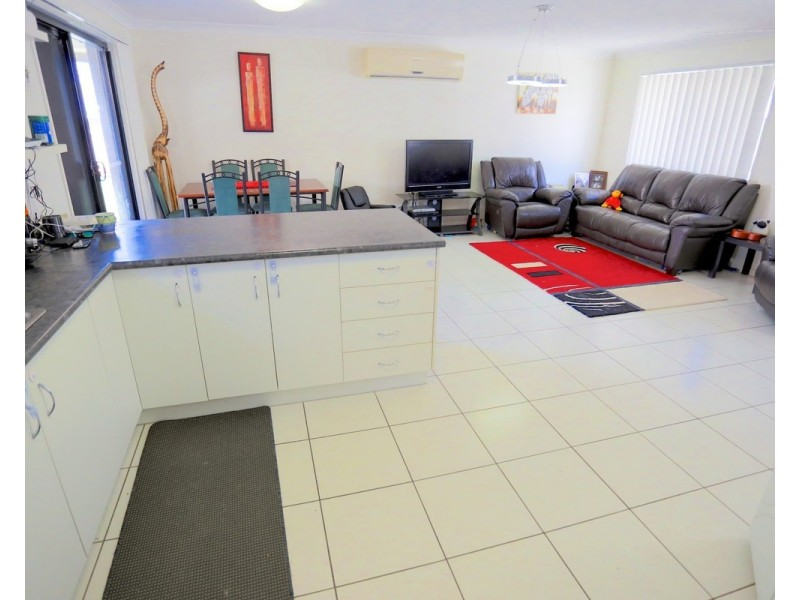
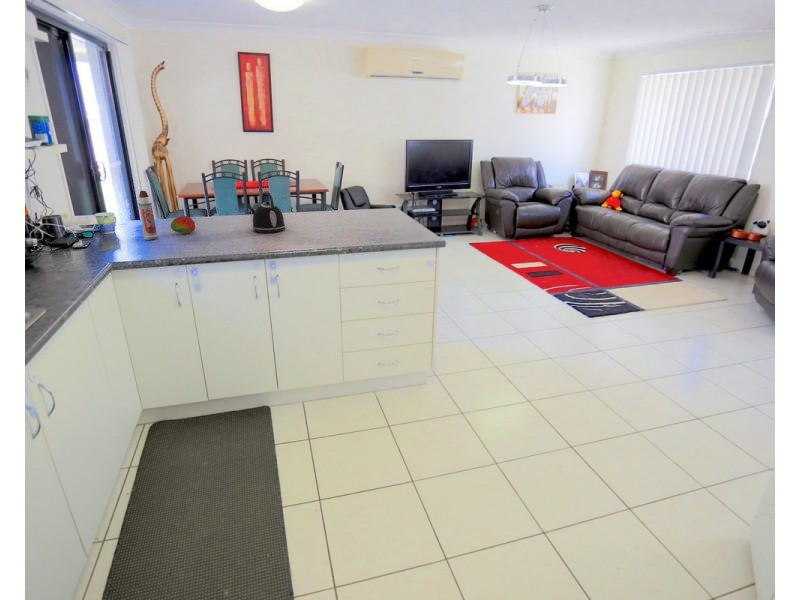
+ spray bottle (147, 215)
+ fruit (183, 225)
+ kettle (267, 210)
